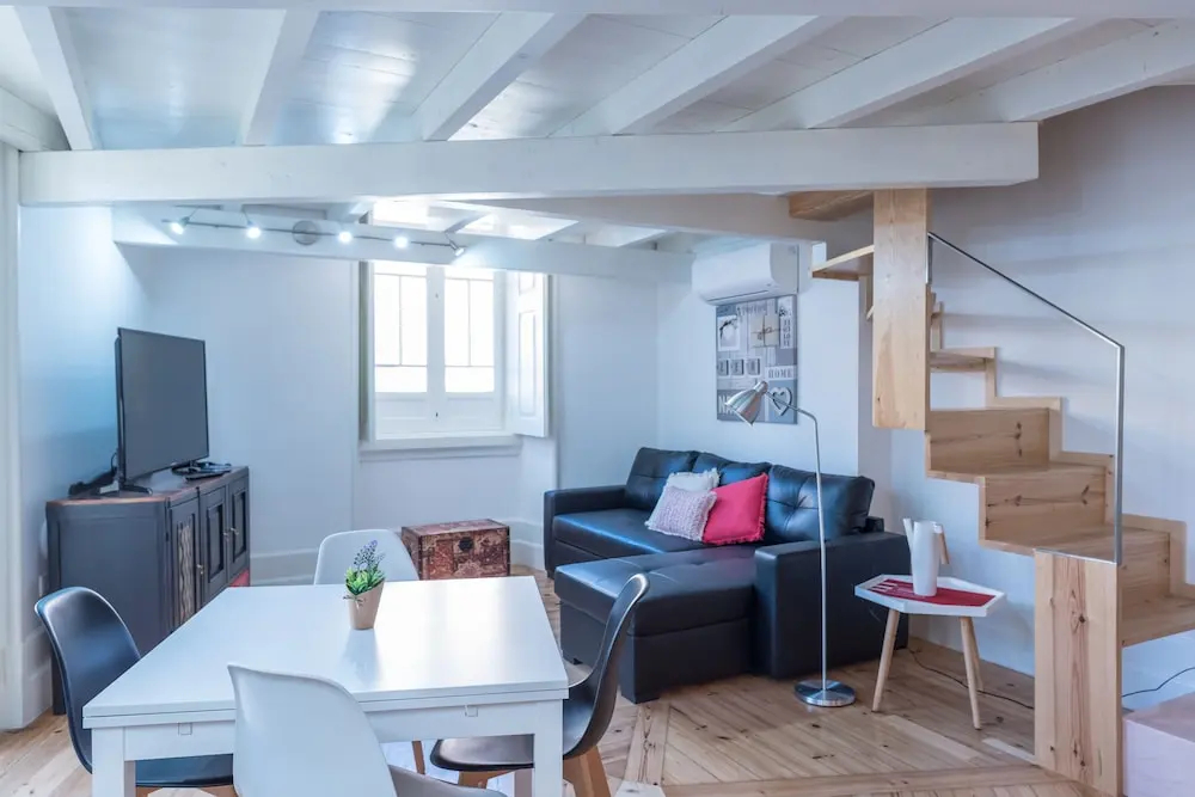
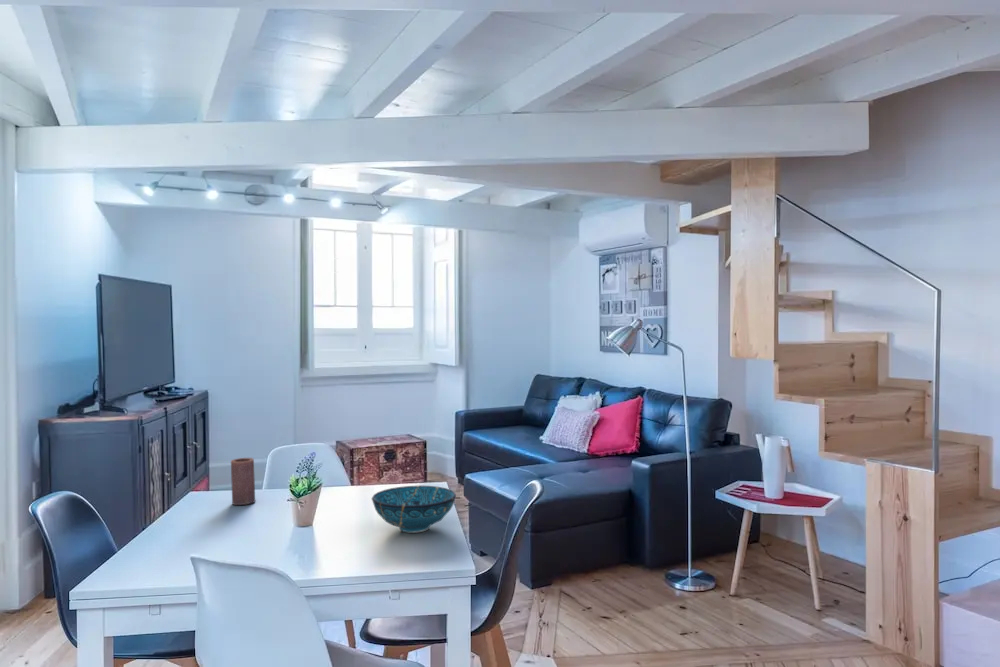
+ decorative bowl (414, 511)
+ candle (243, 481)
